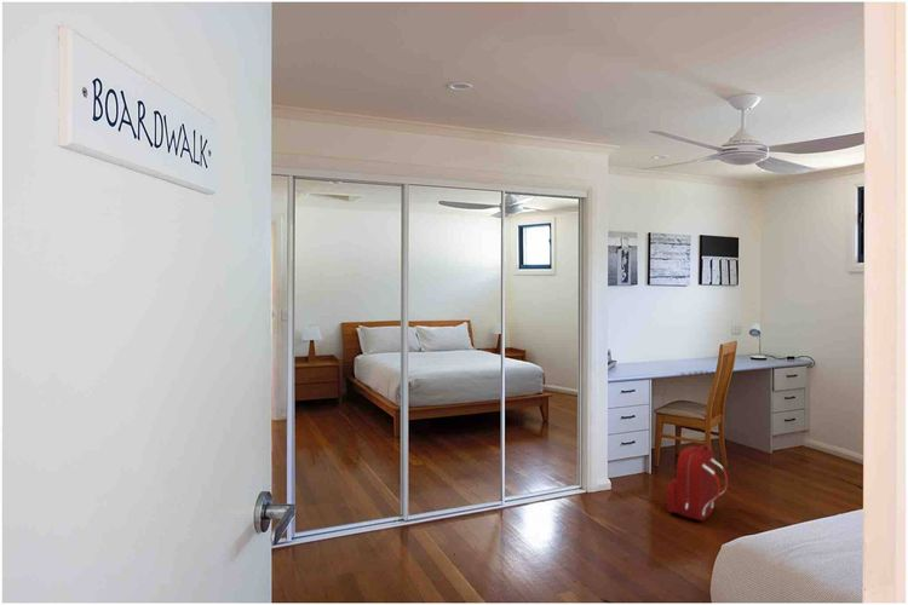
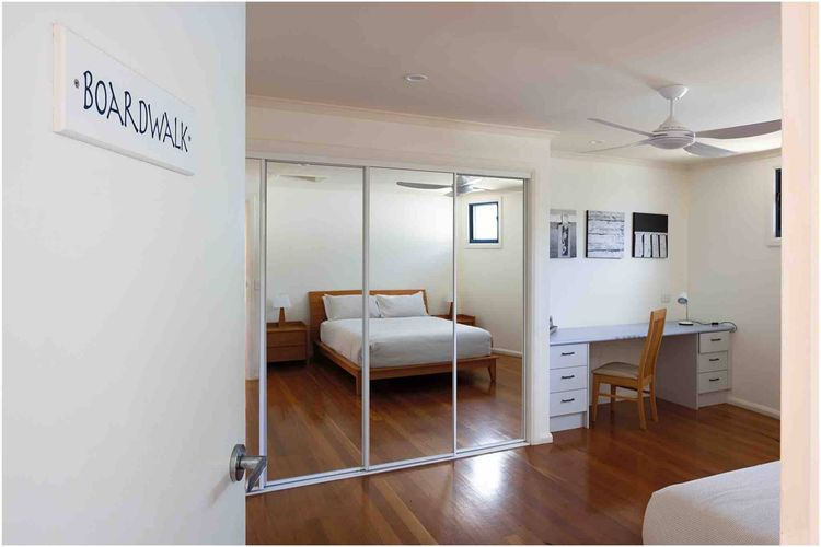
- backpack (697, 480)
